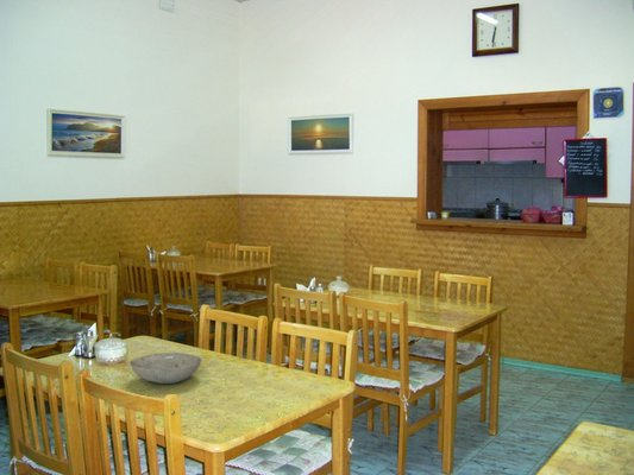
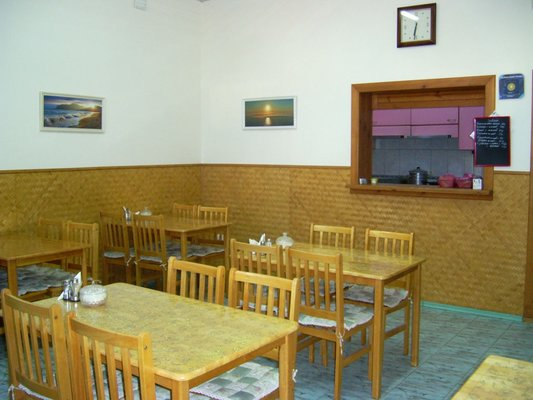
- bowl (165, 370)
